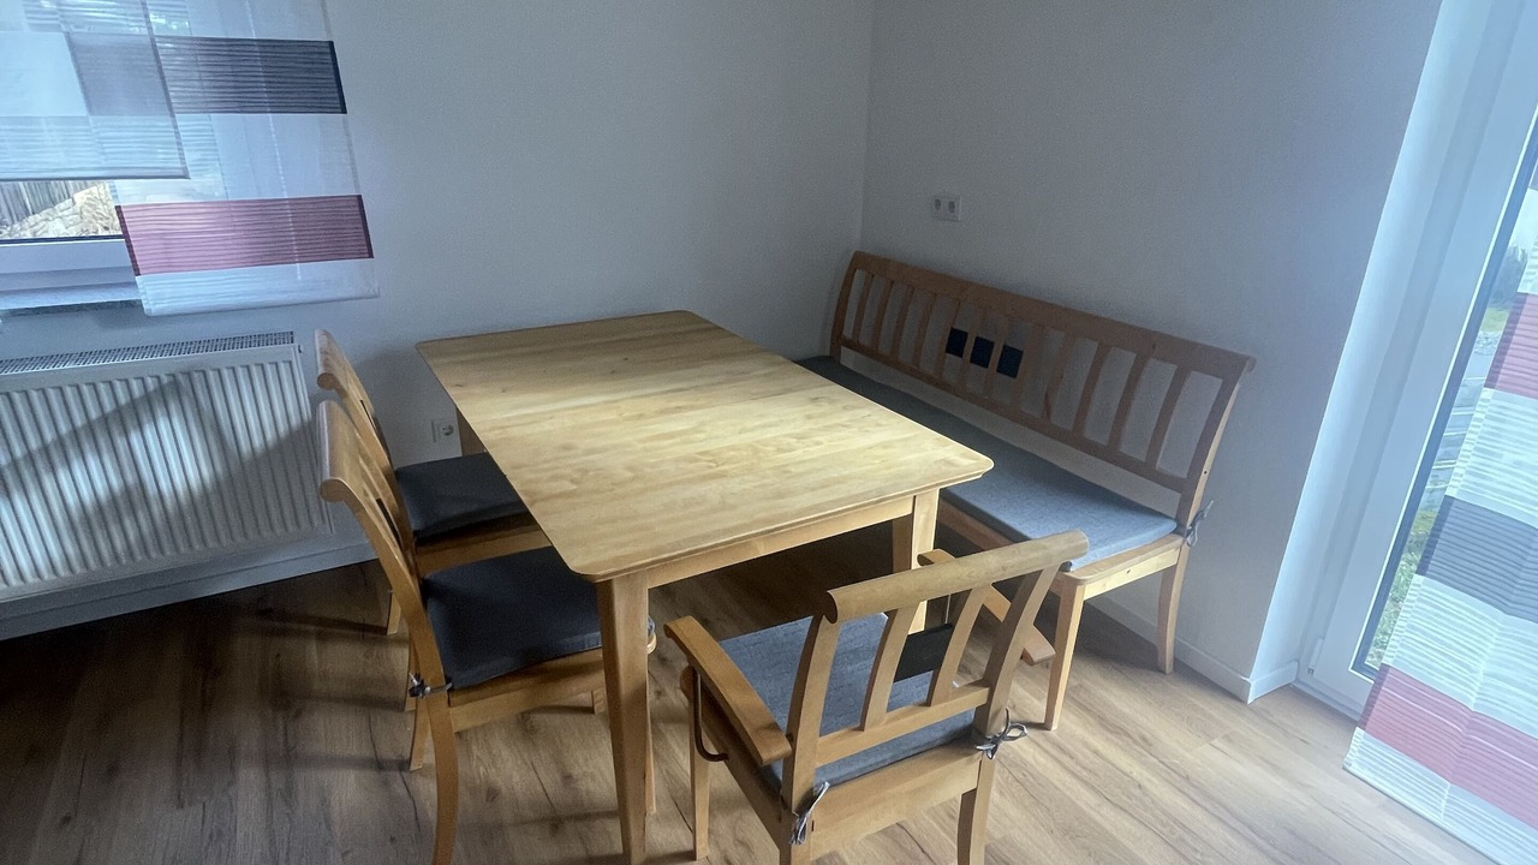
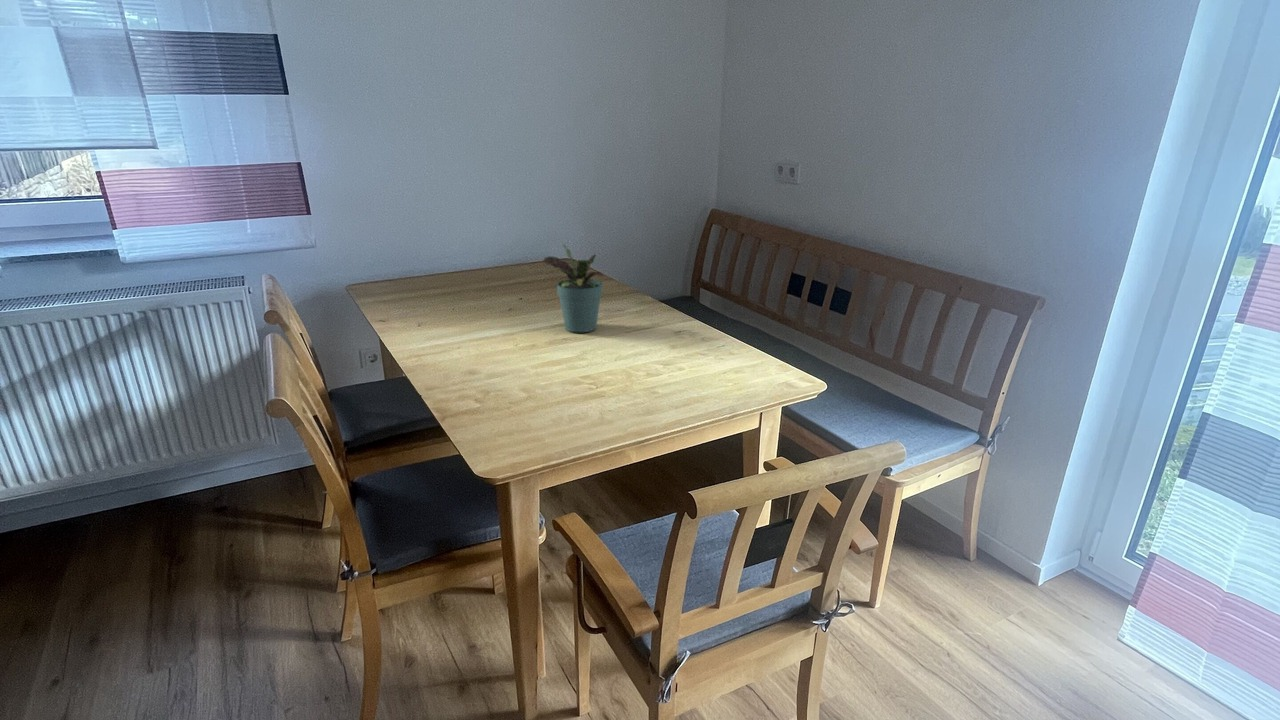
+ potted plant (572, 284)
